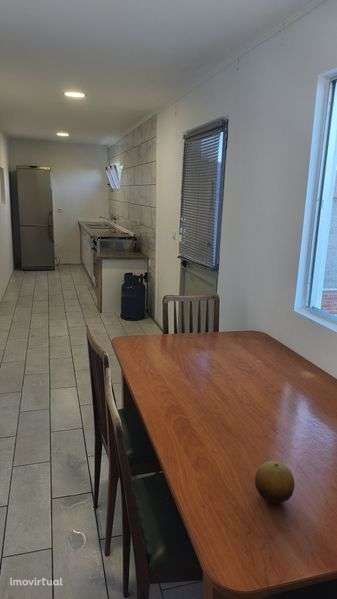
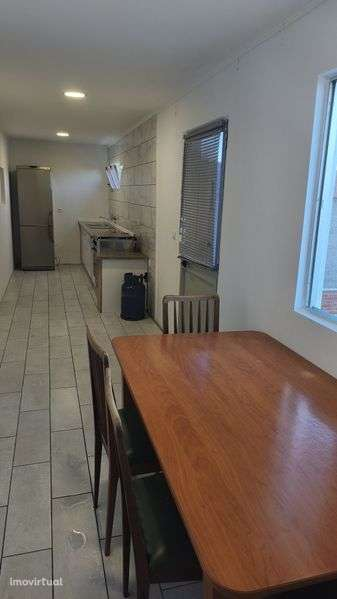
- fruit (274, 481)
